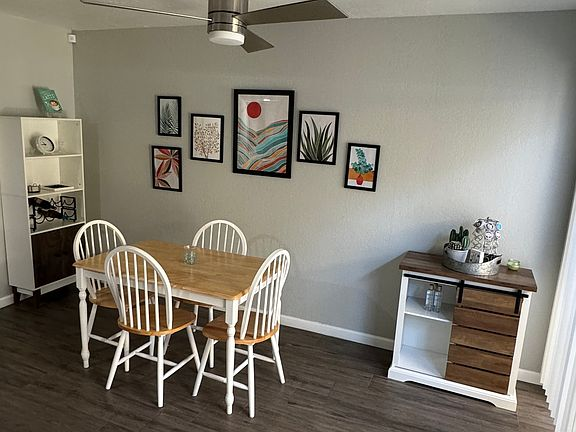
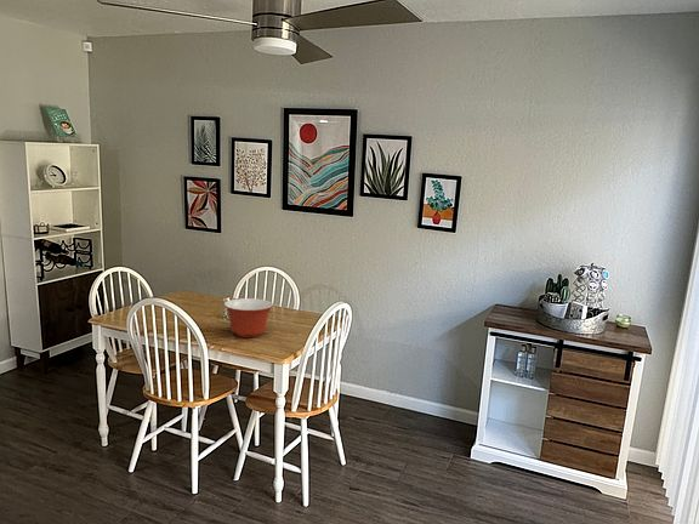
+ mixing bowl (248, 318)
